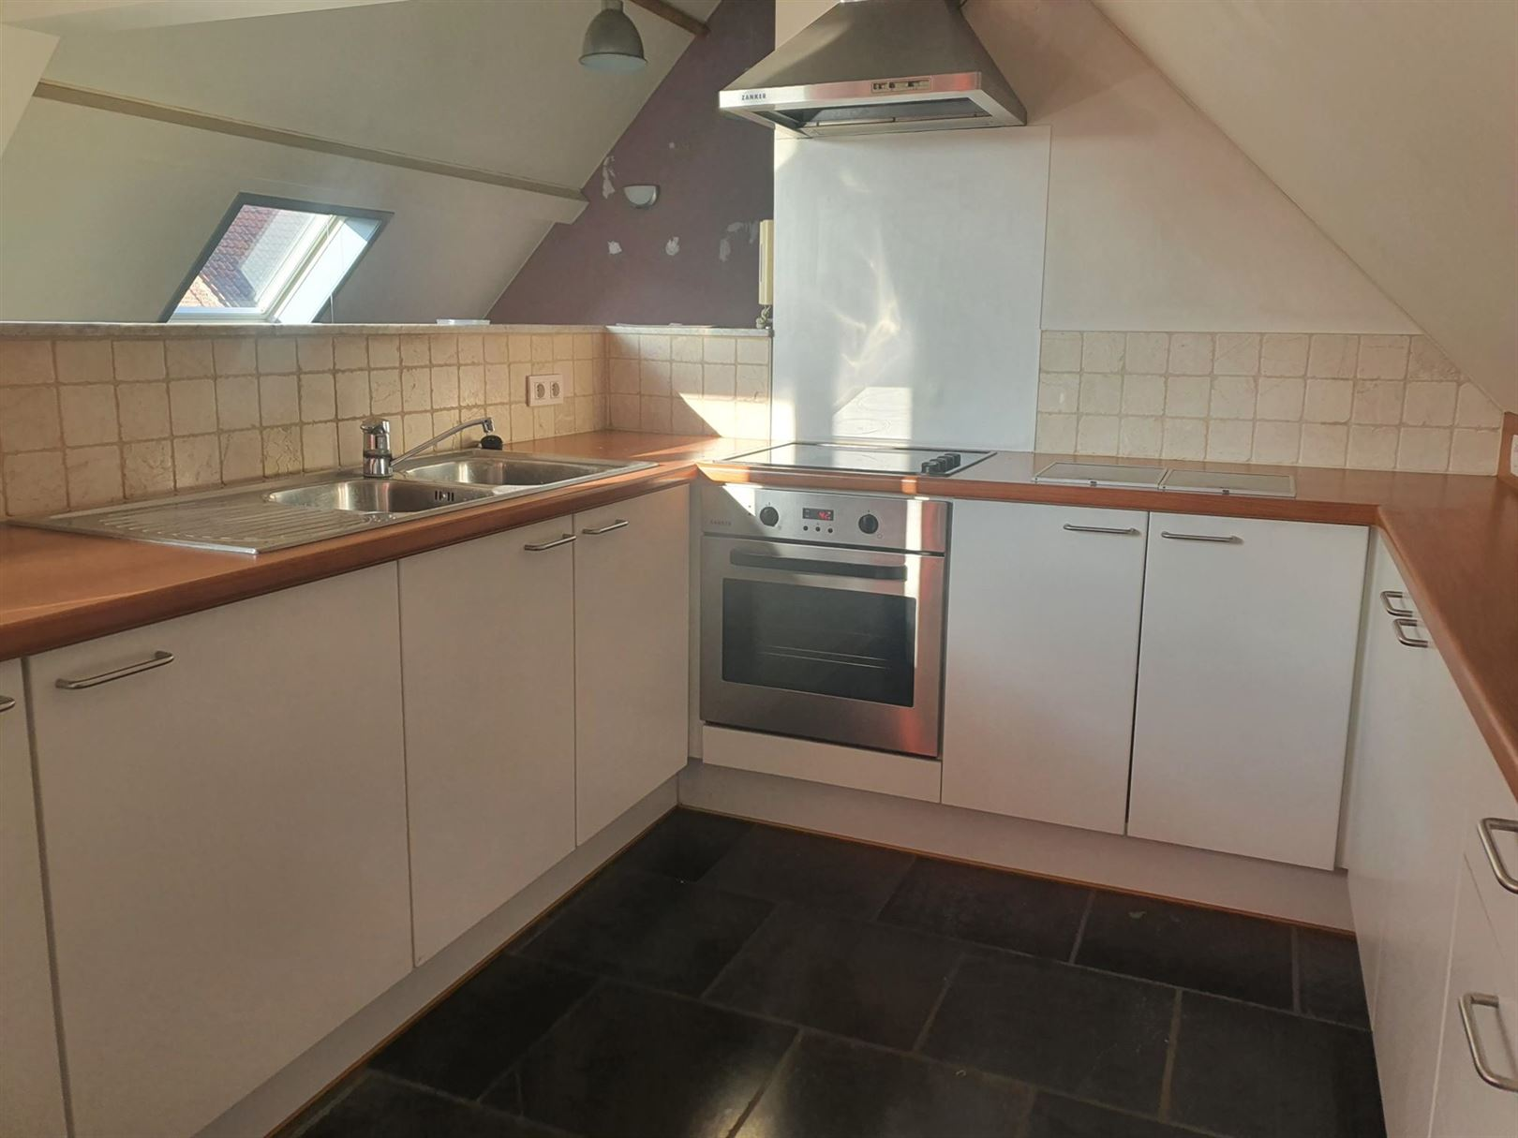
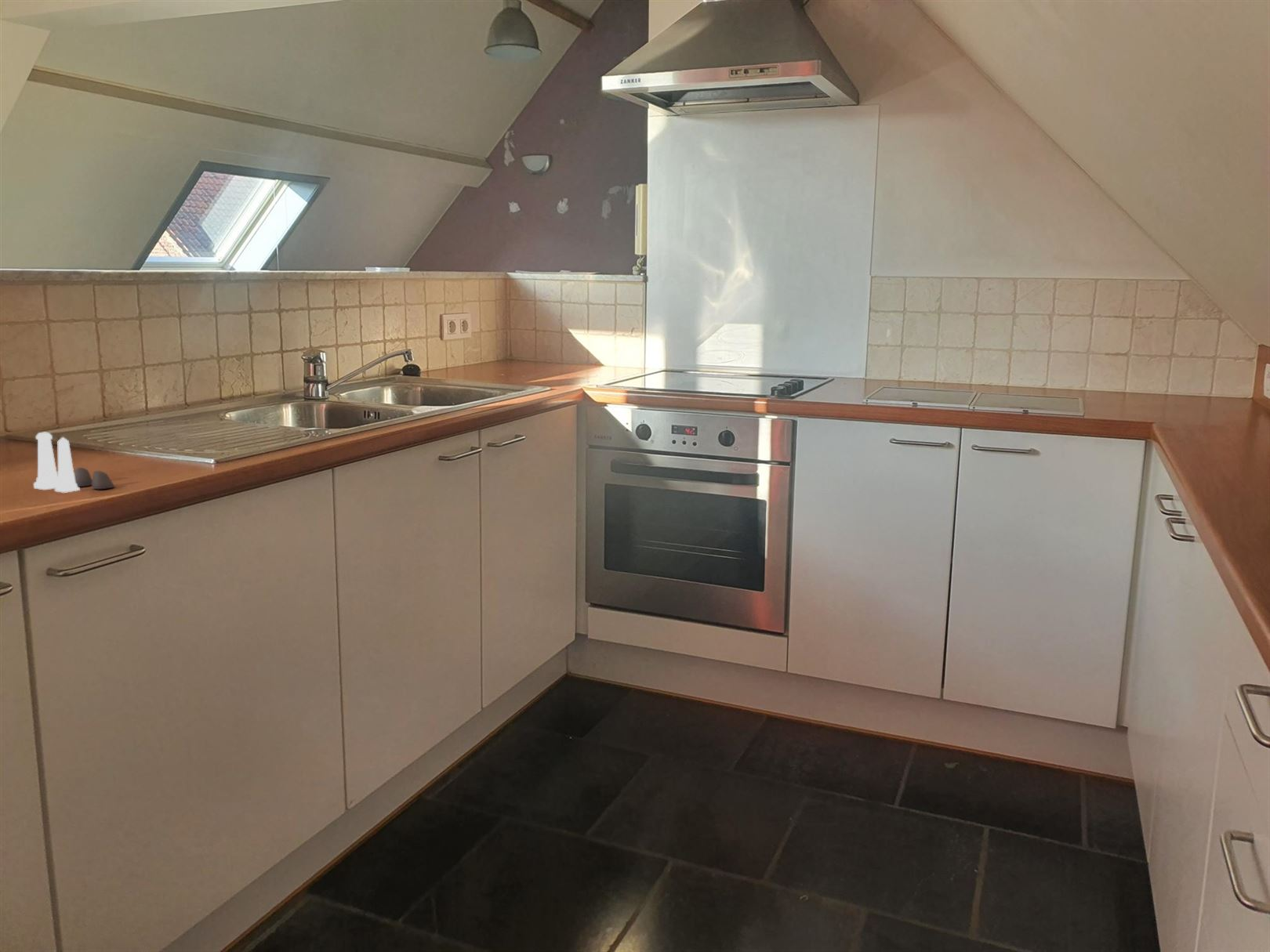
+ salt and pepper shaker set (66, 459)
